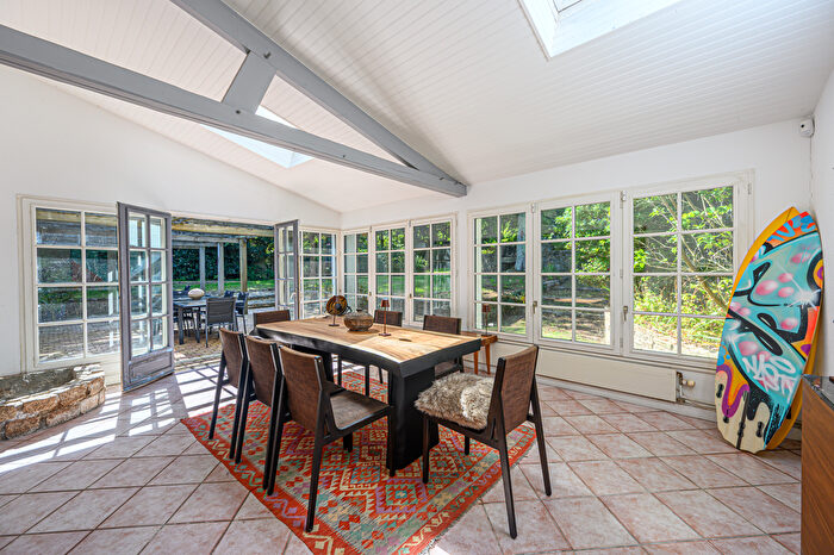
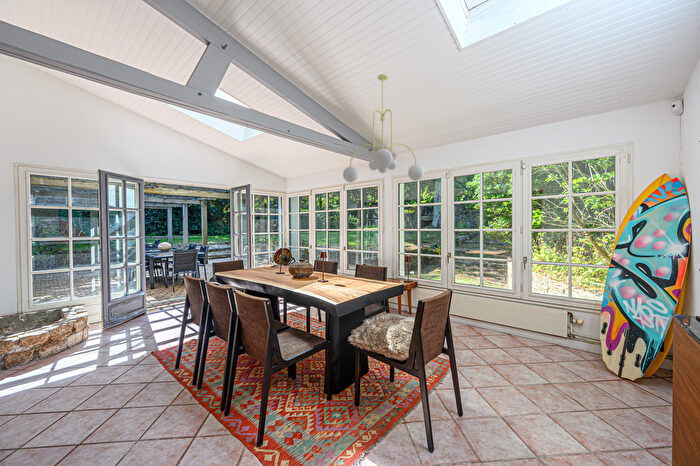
+ chandelier (382, 123)
